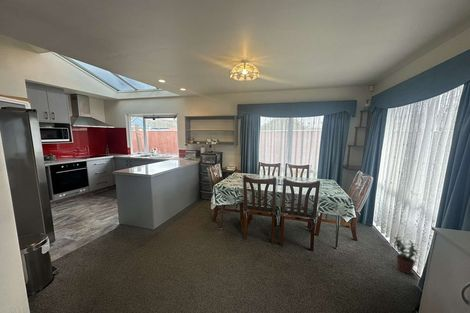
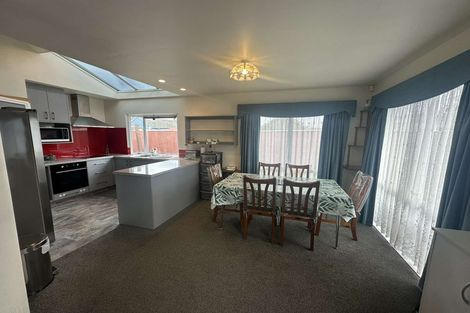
- potted plant (406, 255)
